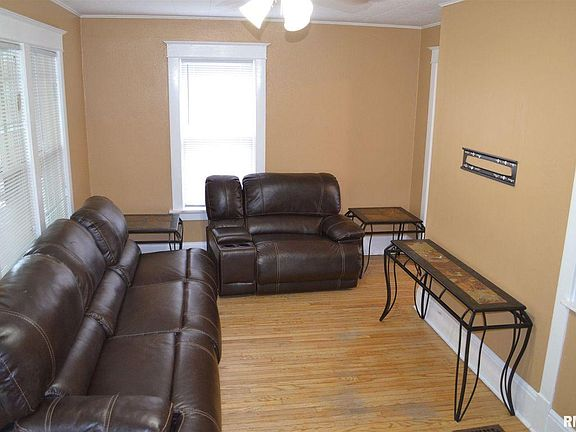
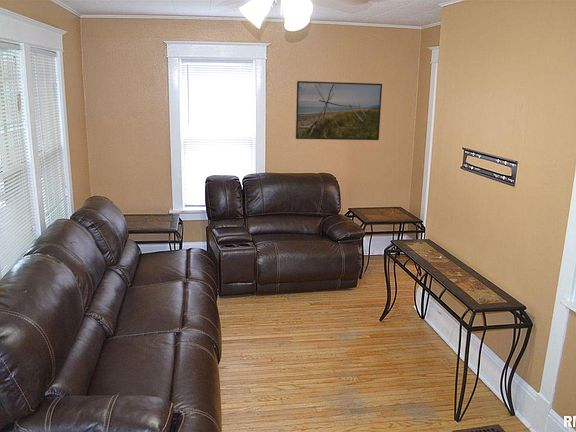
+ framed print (338, 111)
